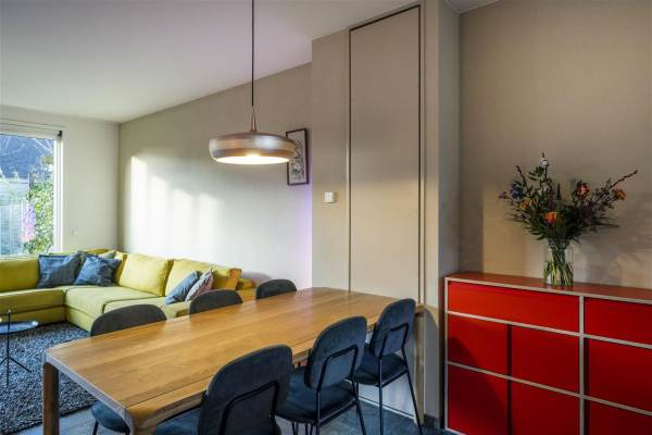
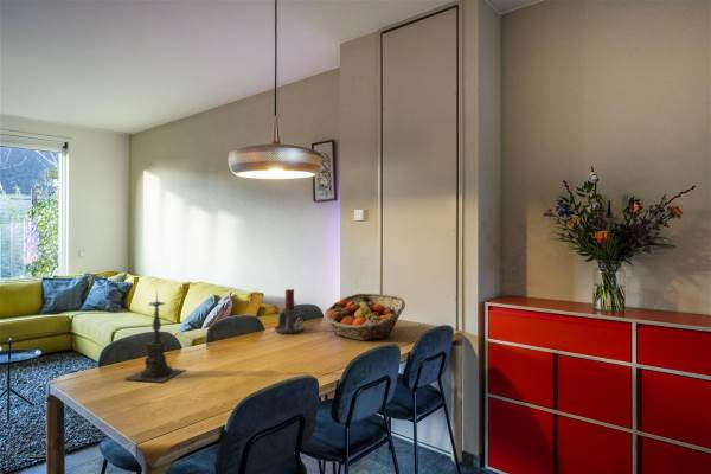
+ fruit basket (364, 315)
+ candle holder (155, 332)
+ candle holder (292, 308)
